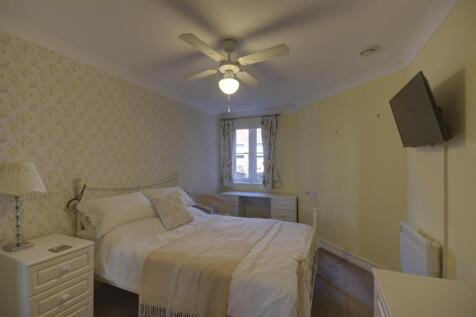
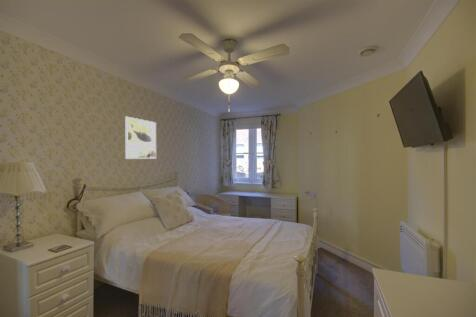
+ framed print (141, 139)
